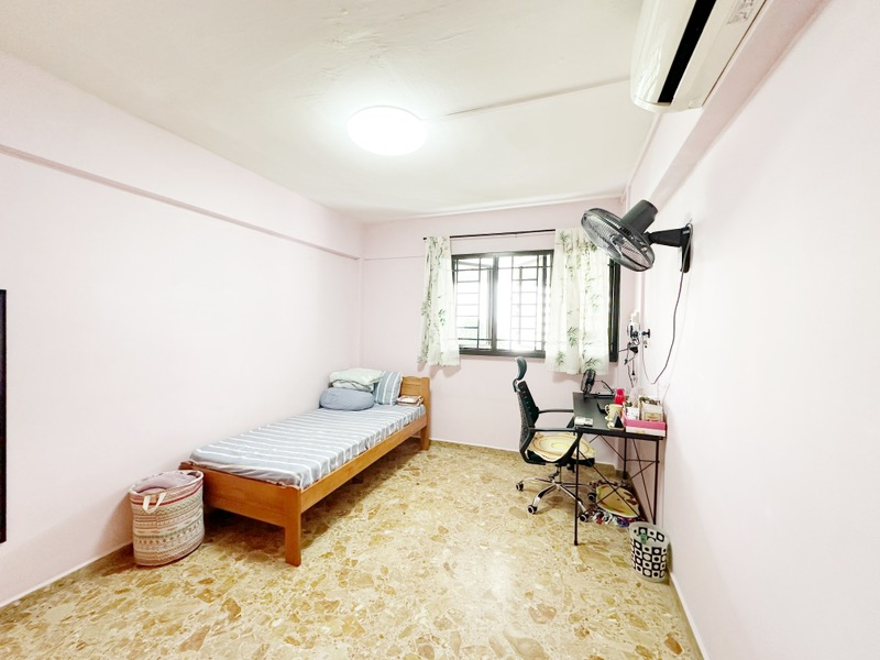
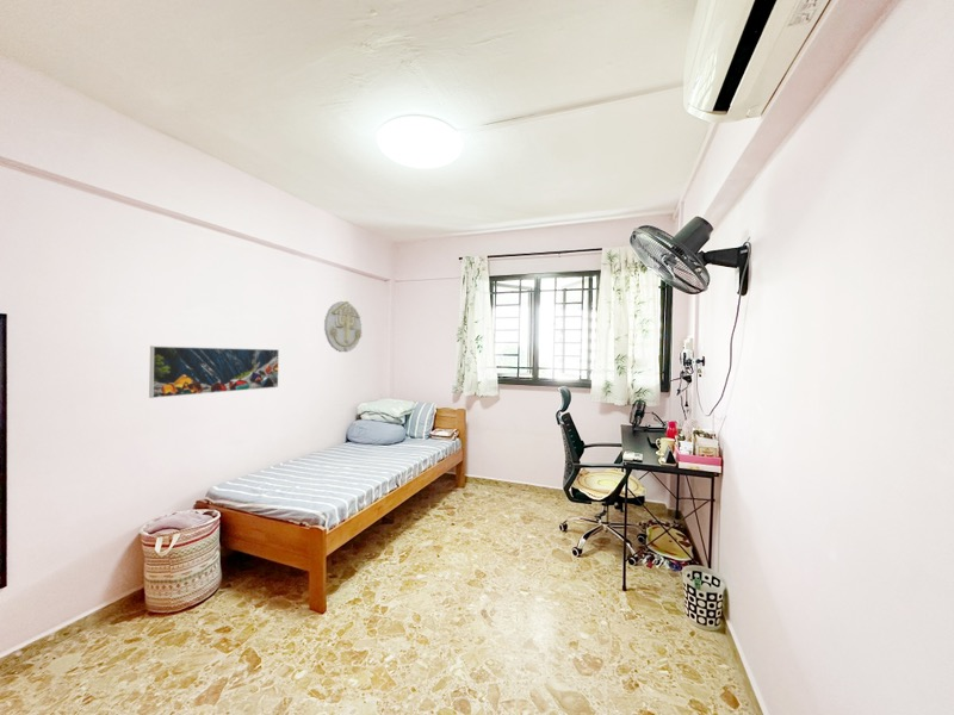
+ wall decoration (345, 327)
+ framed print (223, 369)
